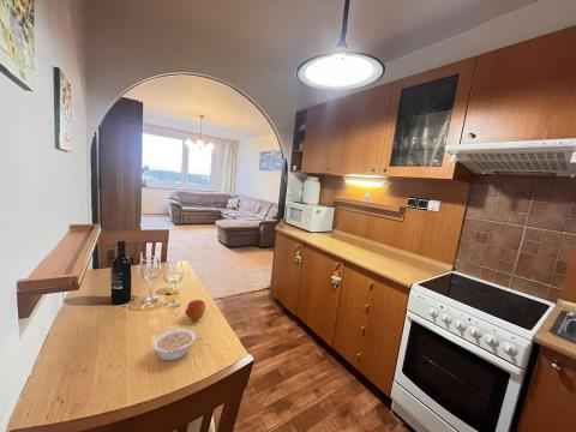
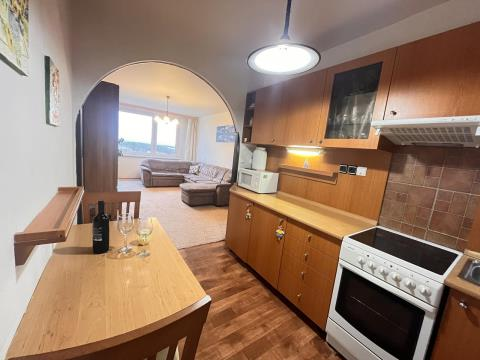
- legume (175, 343)
- fruit (194, 310)
